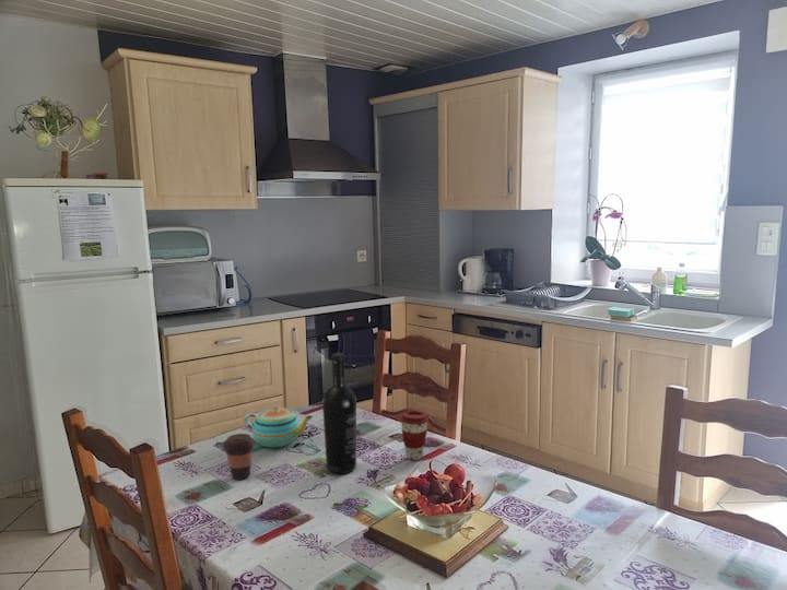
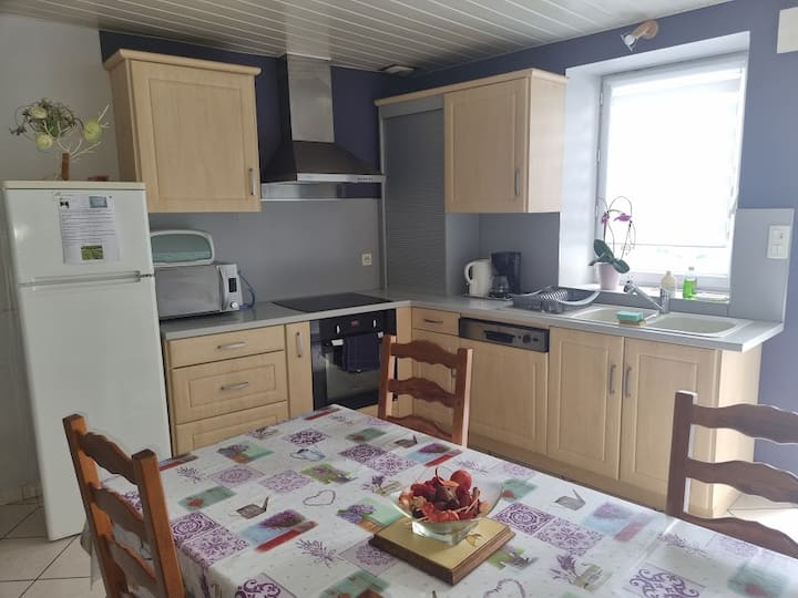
- wine bottle (339, 411)
- coffee cup (239, 457)
- teapot (278, 424)
- coffee cup (414, 435)
